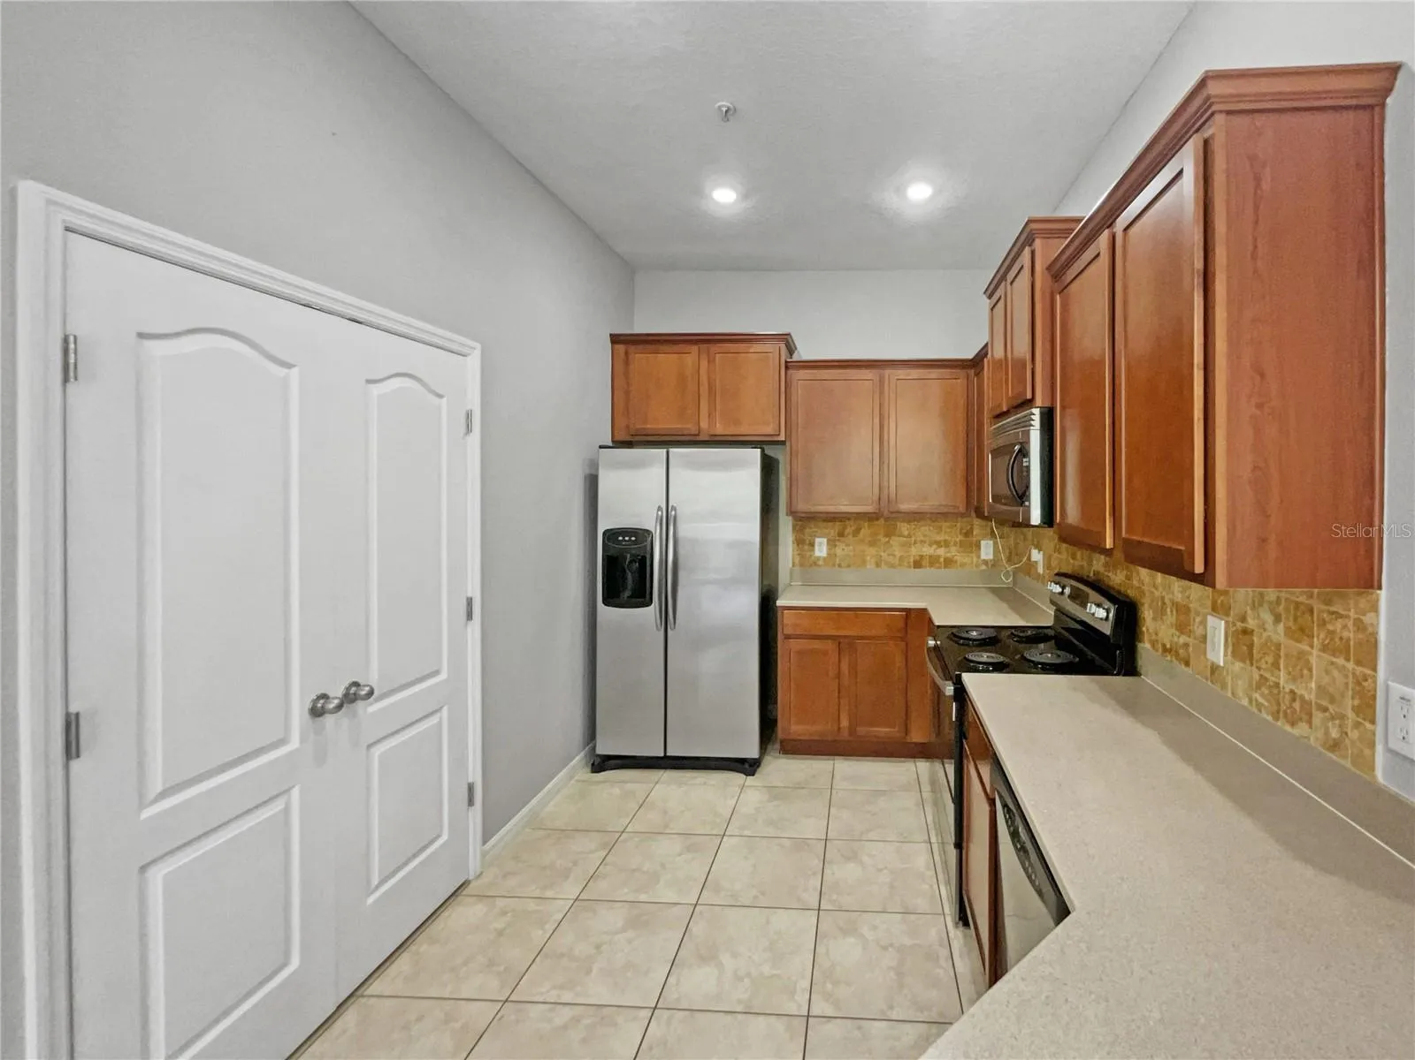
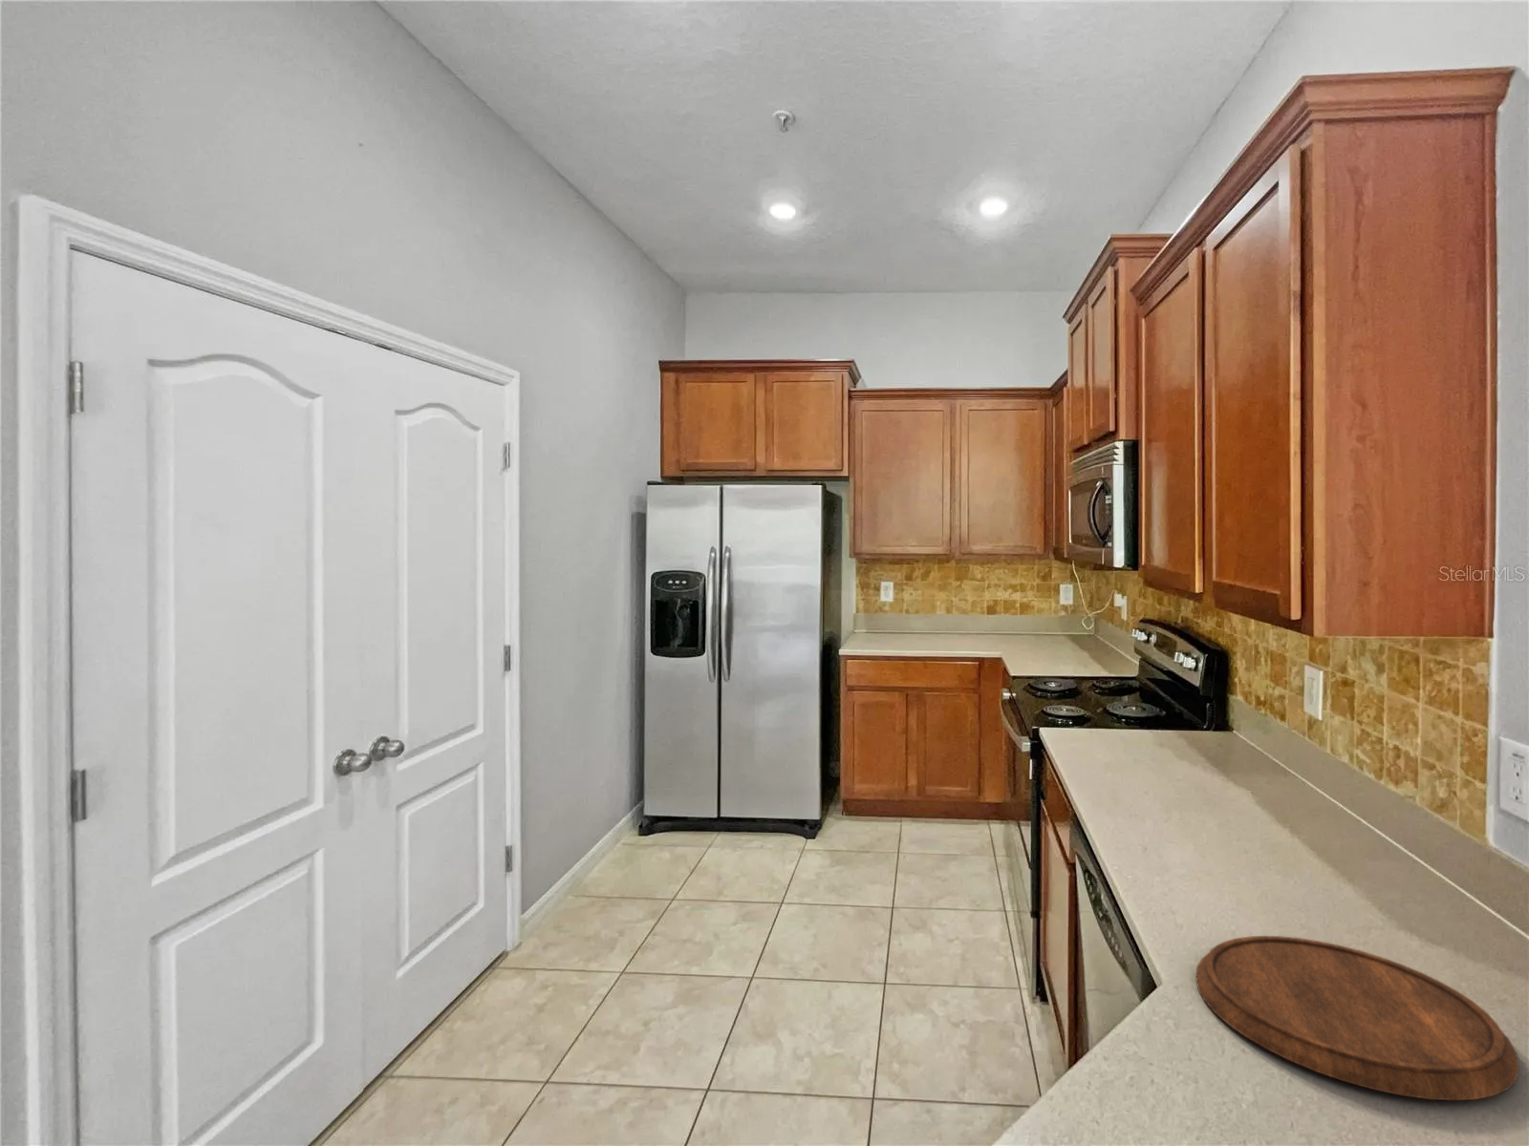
+ cutting board (1341, 1002)
